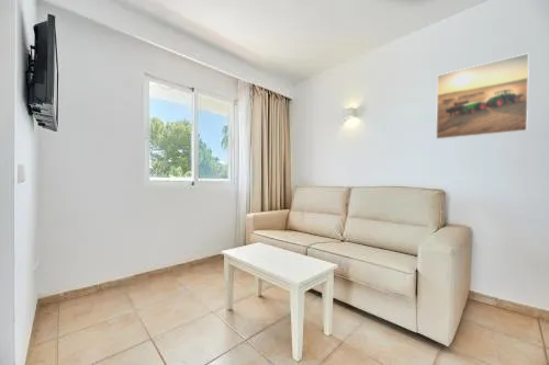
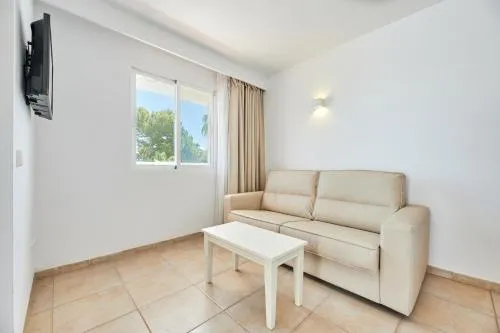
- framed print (478, 100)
